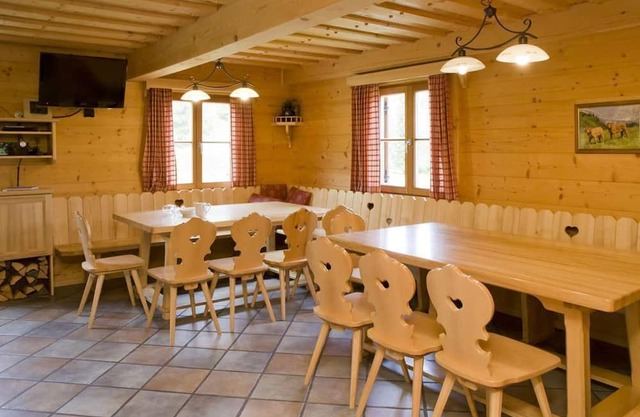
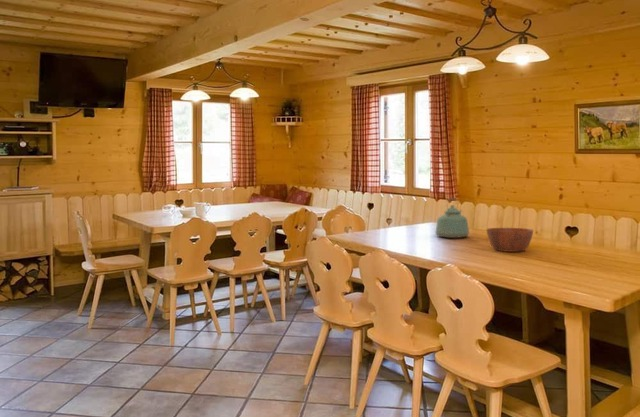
+ kettle (453, 216)
+ bowl (509, 239)
